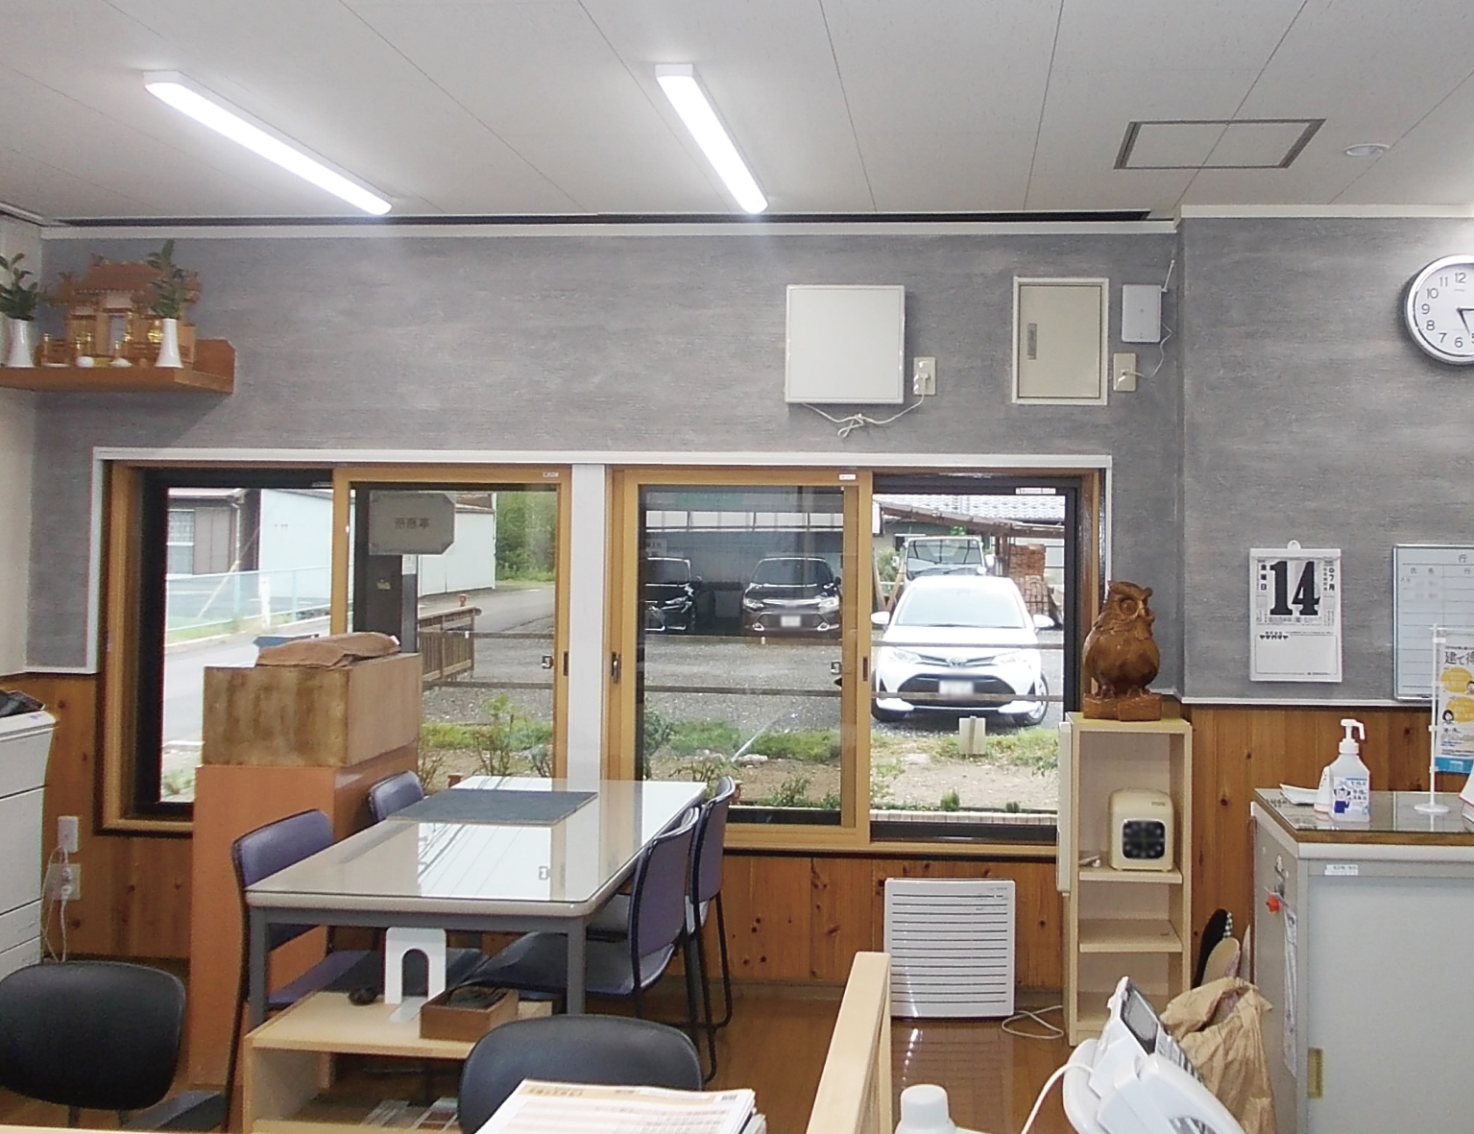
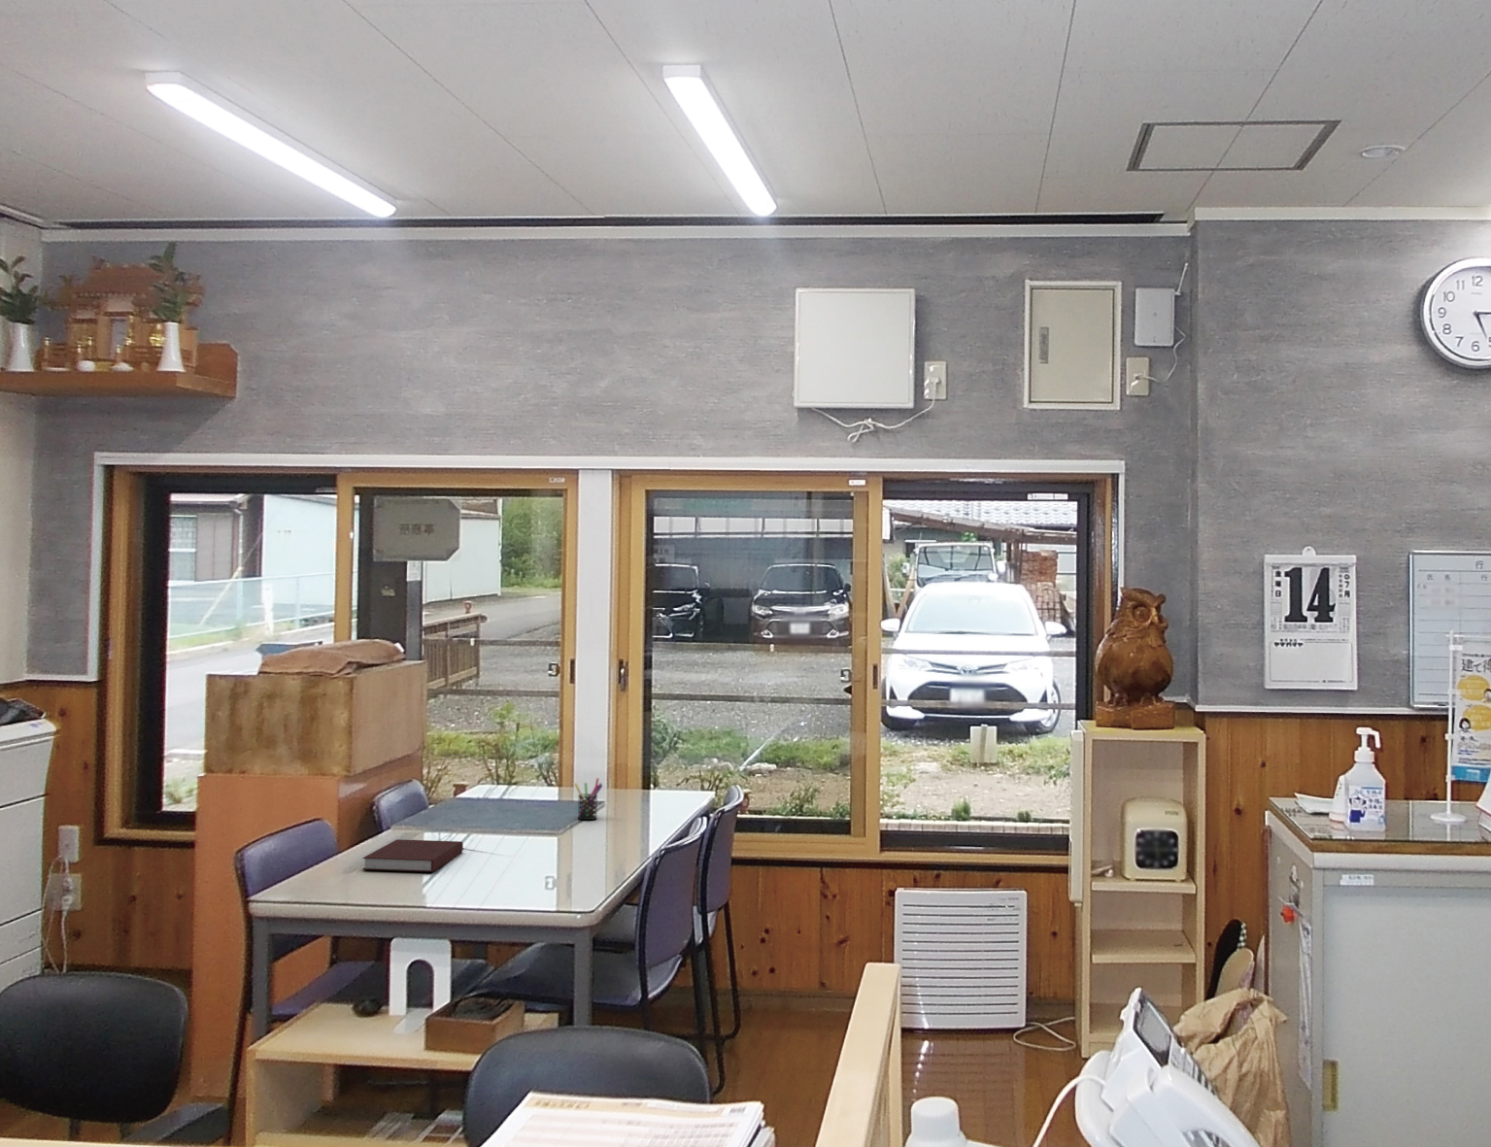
+ notebook (414, 854)
+ pen holder (588, 798)
